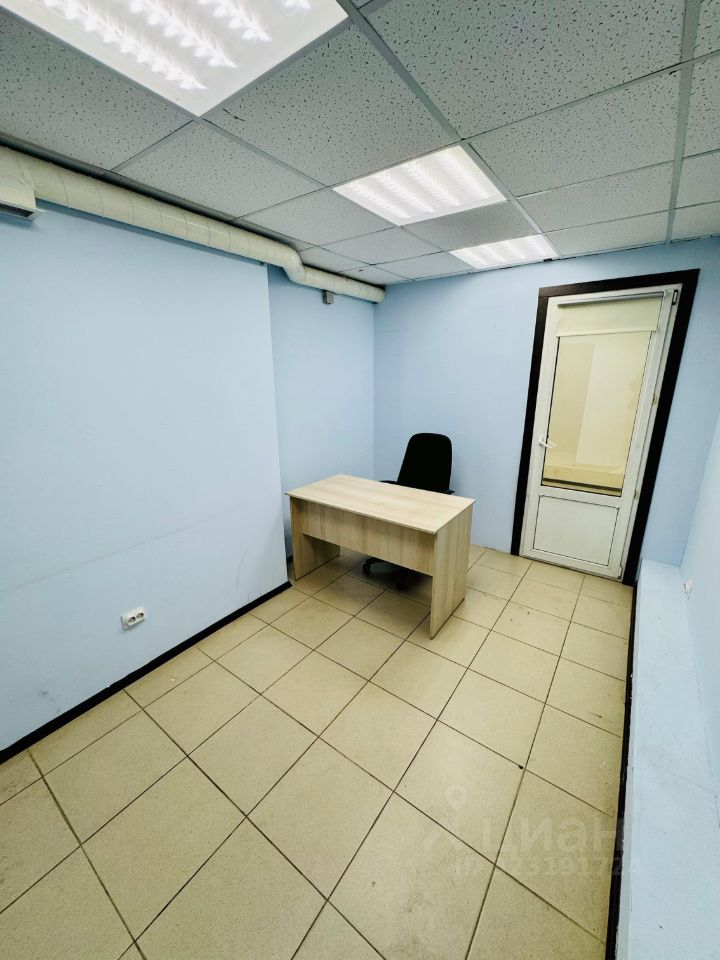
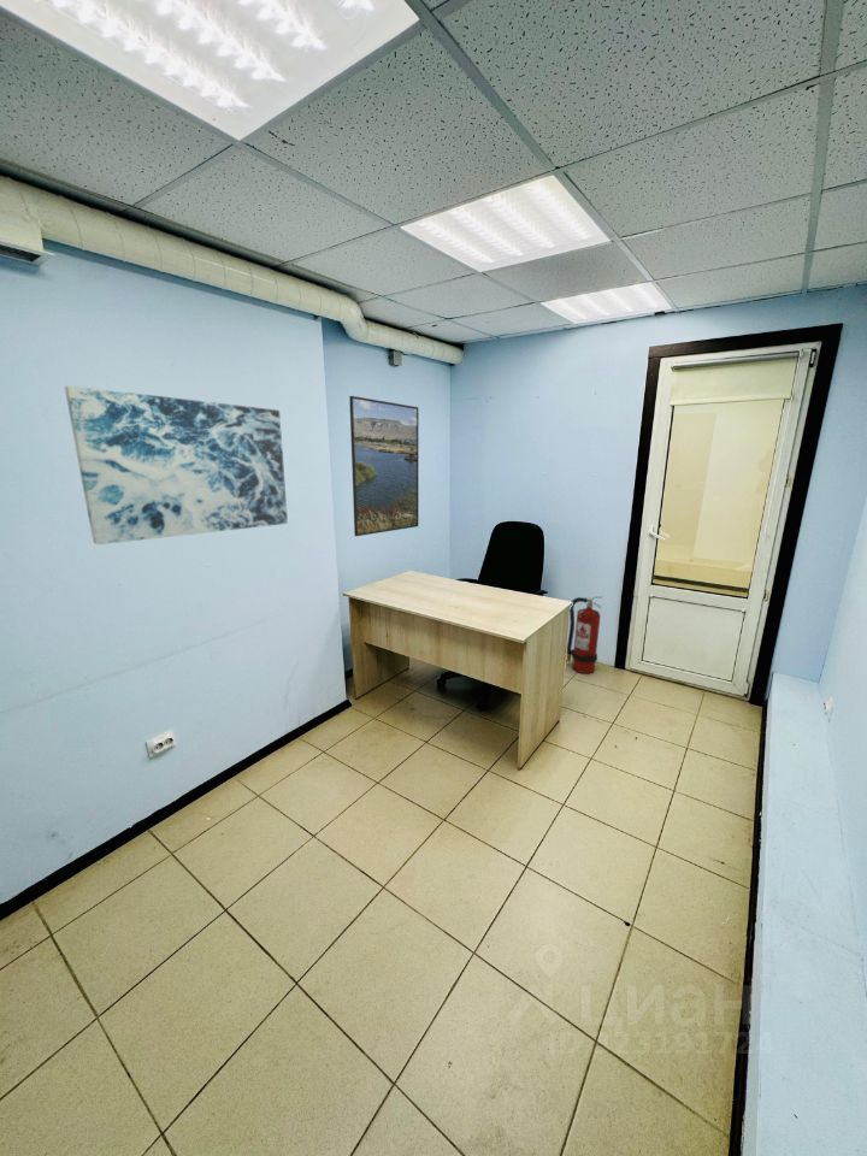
+ wall art (197, 468)
+ fire extinguisher (583, 631)
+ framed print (388, 468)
